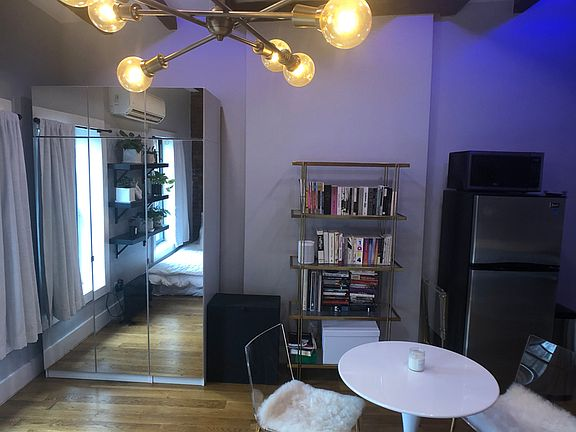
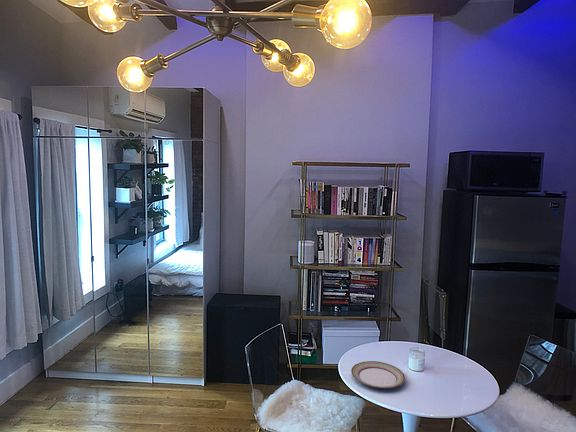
+ plate (377, 375)
